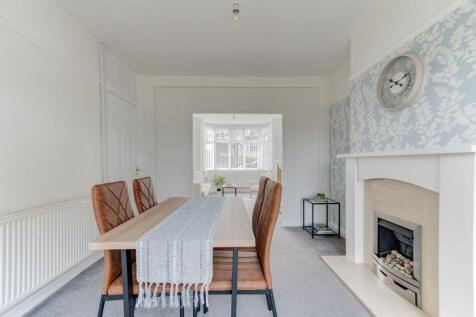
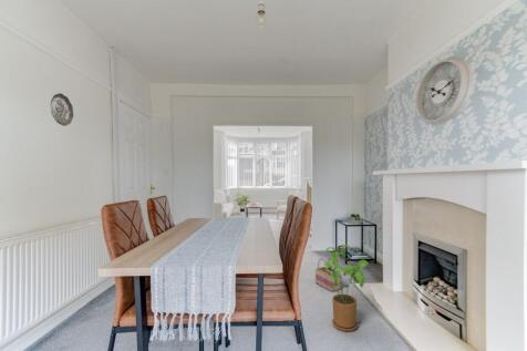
+ house plant (347, 286)
+ decorative plate (61, 110)
+ basket (328, 271)
